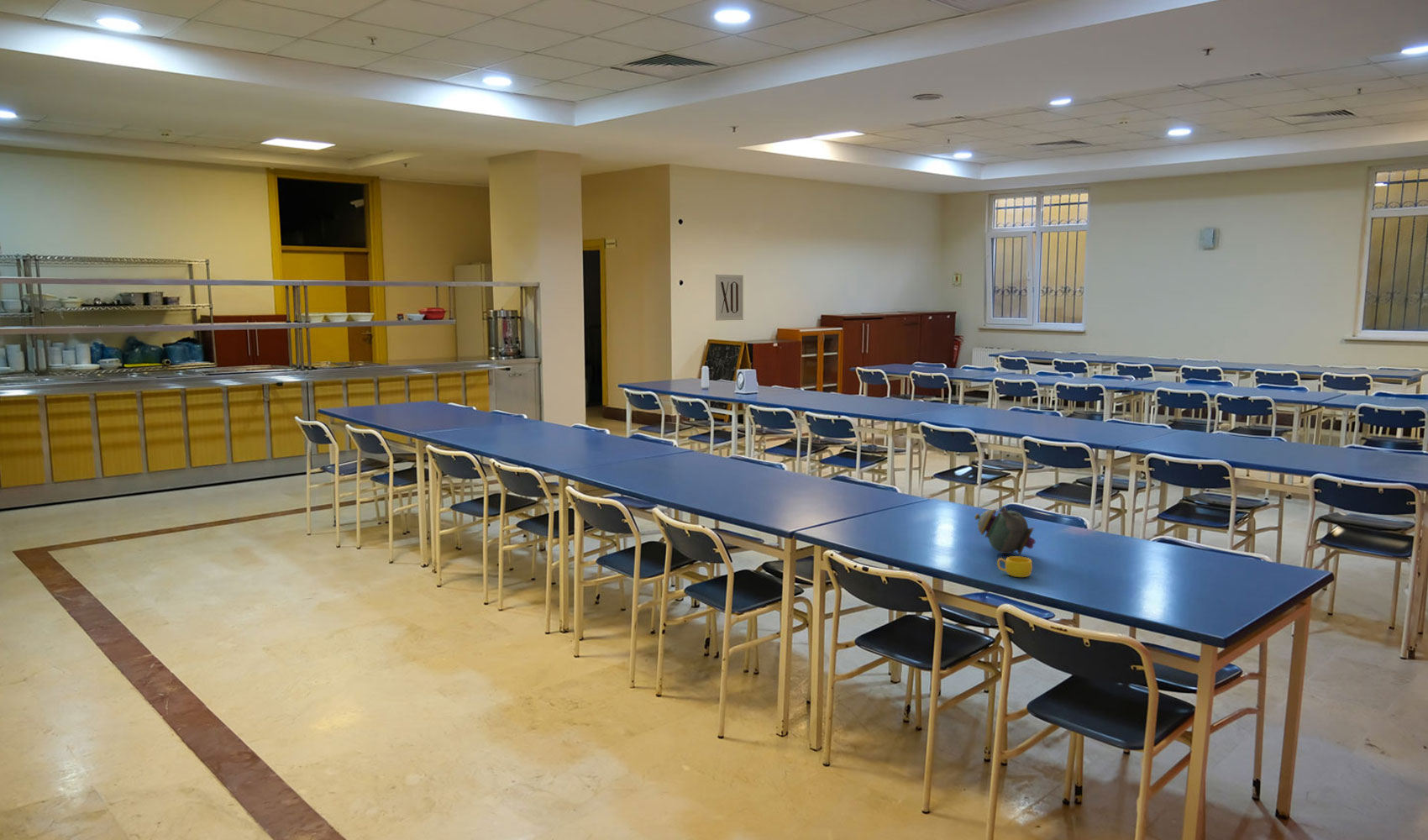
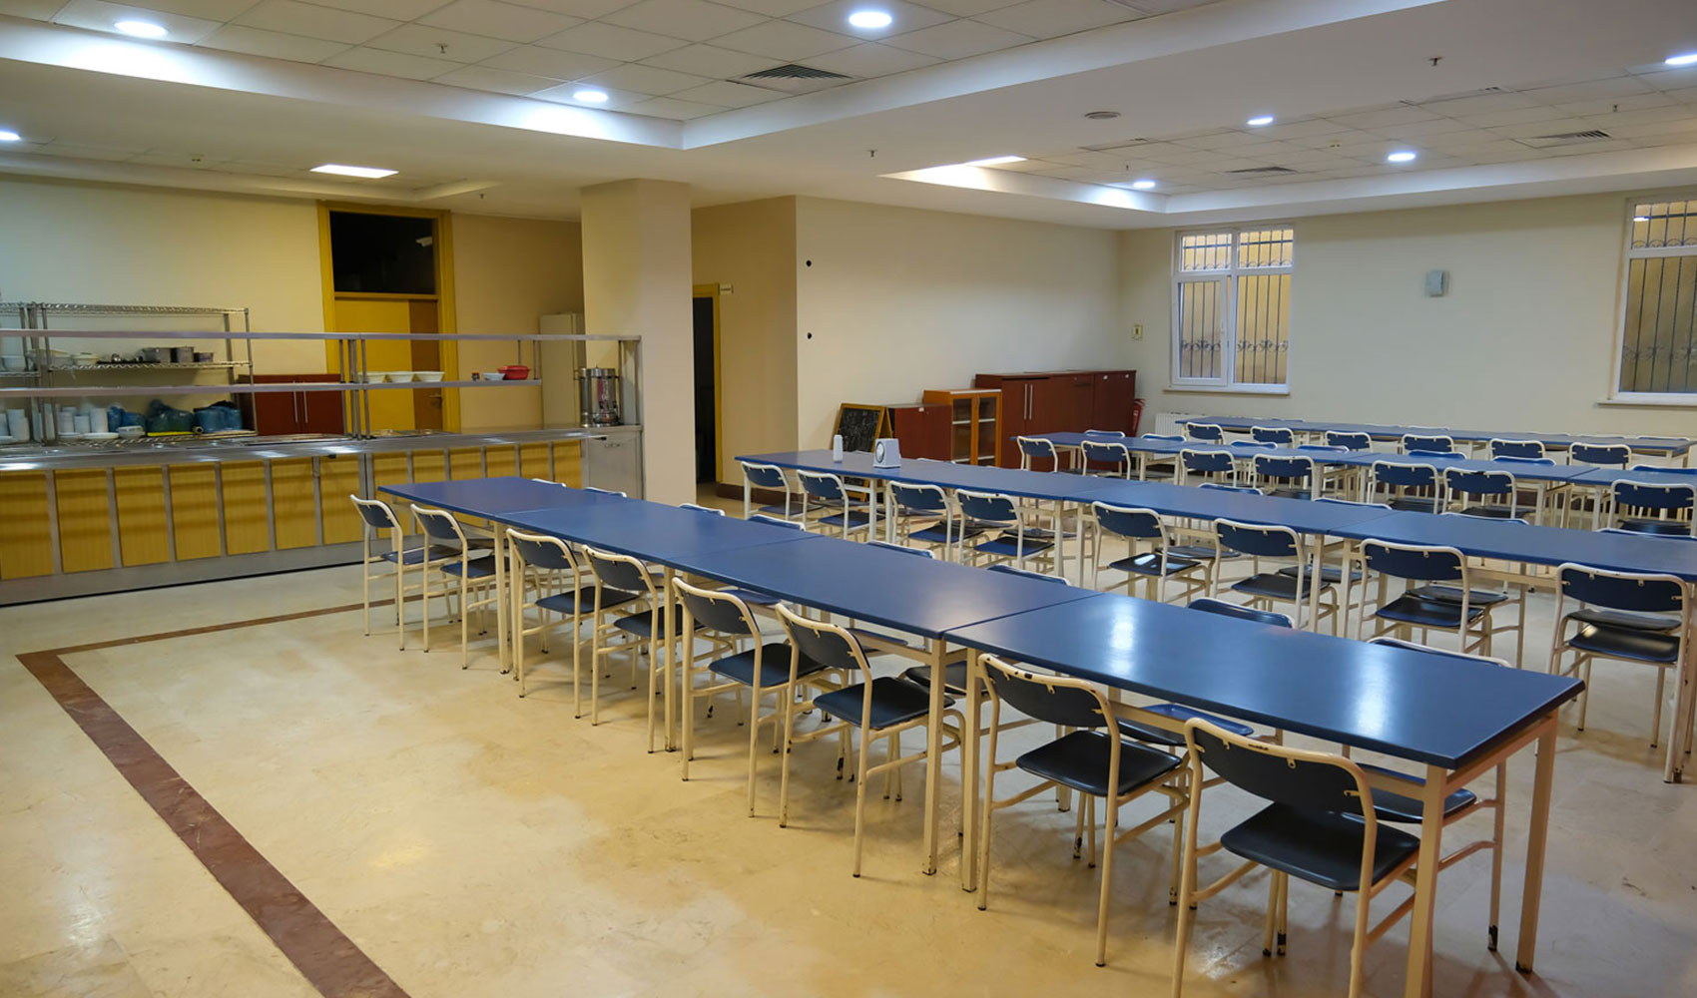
- teapot (1004, 528)
- wall art (729, 297)
- cup (1014, 566)
